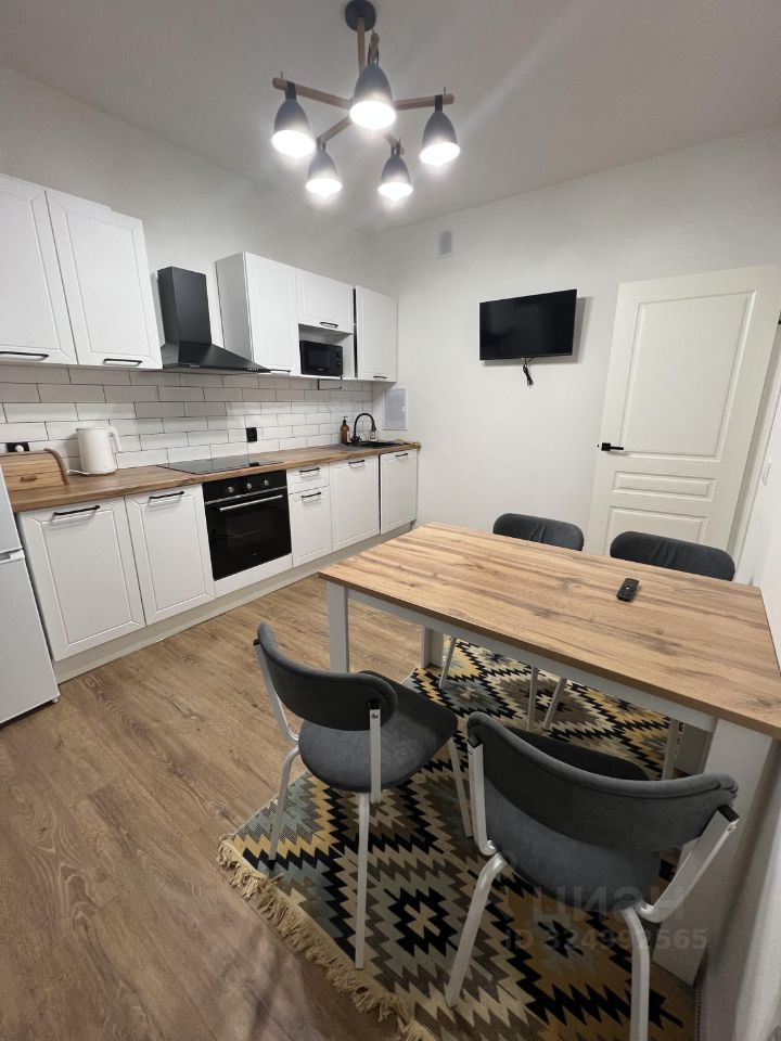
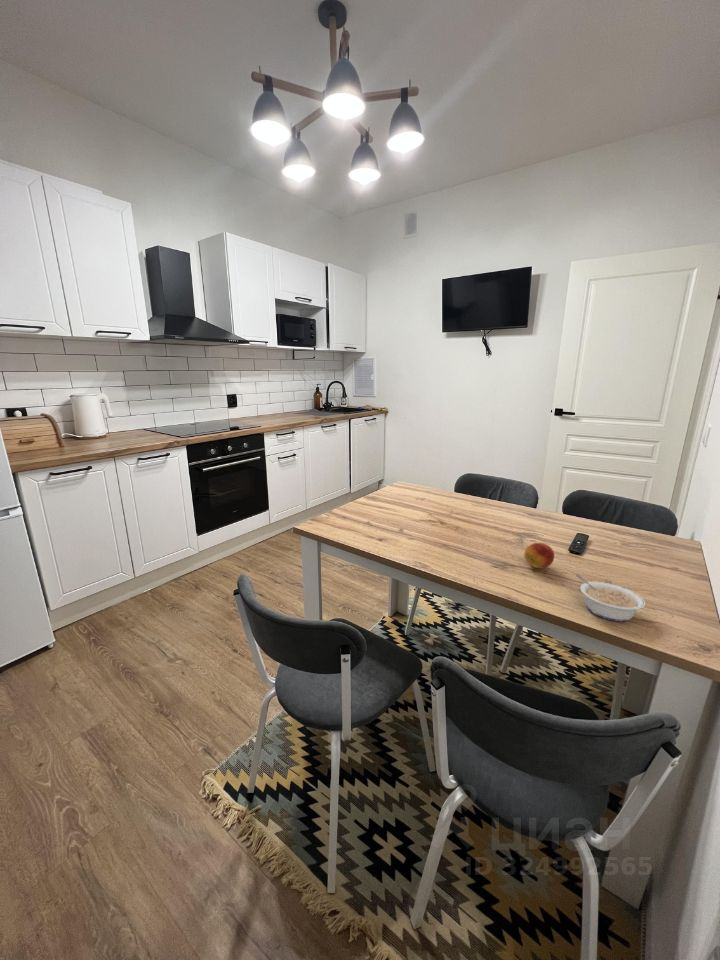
+ fruit (539, 555)
+ legume (607, 600)
